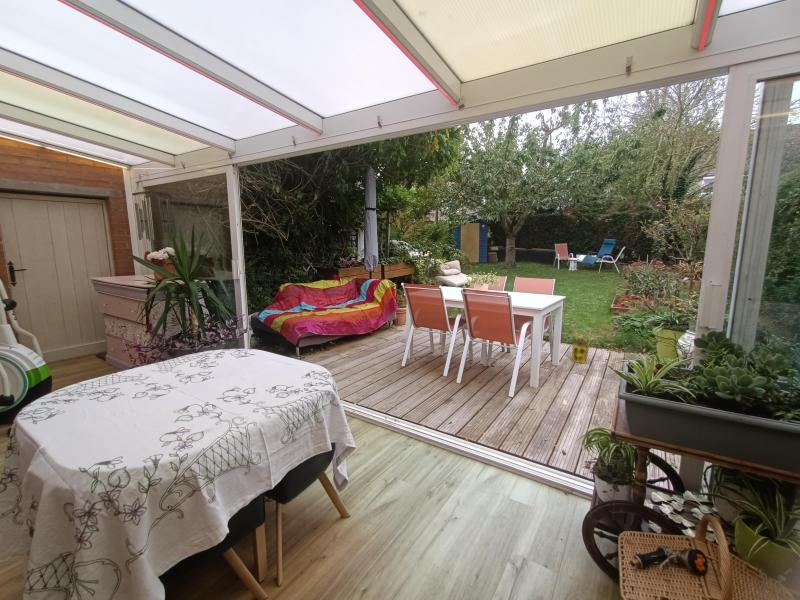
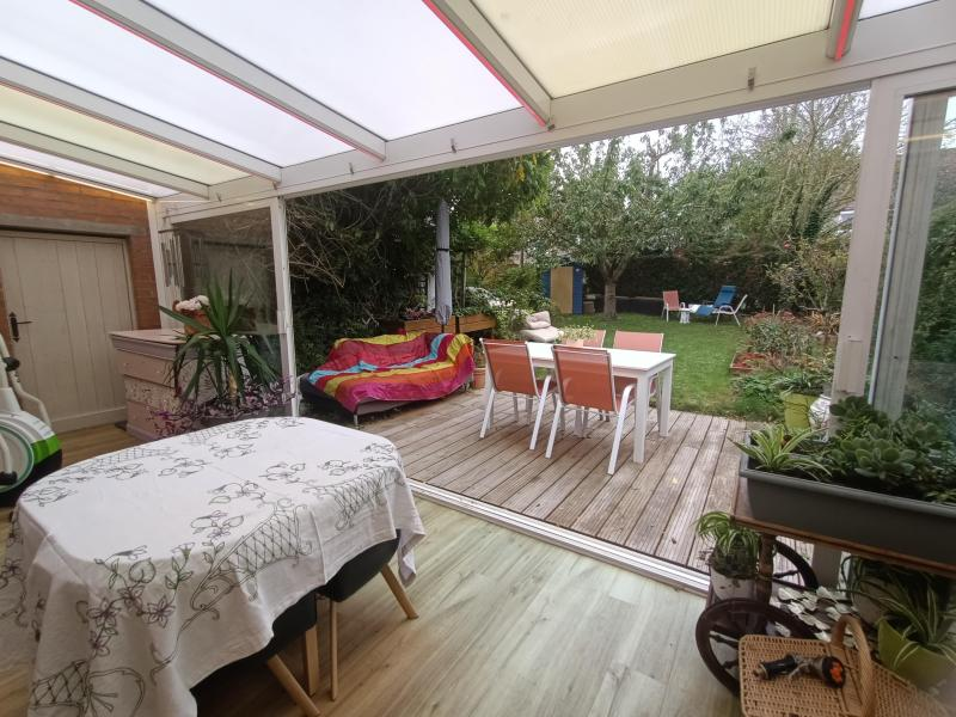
- lantern (580, 347)
